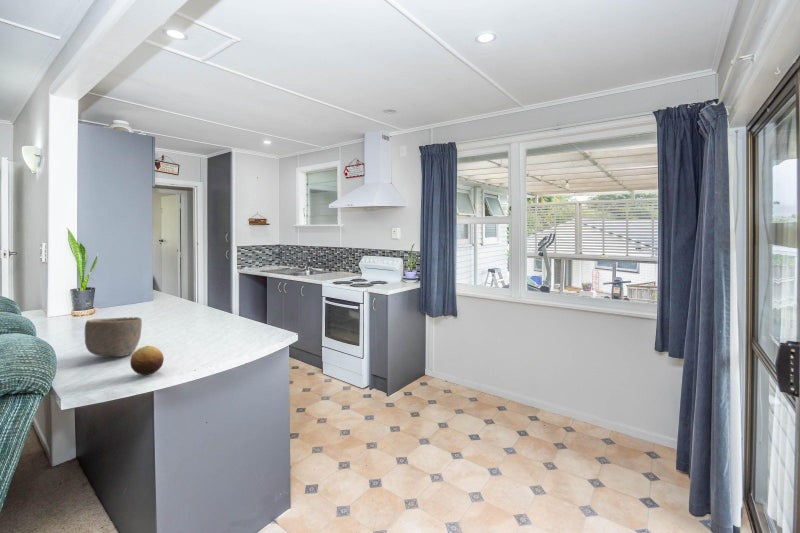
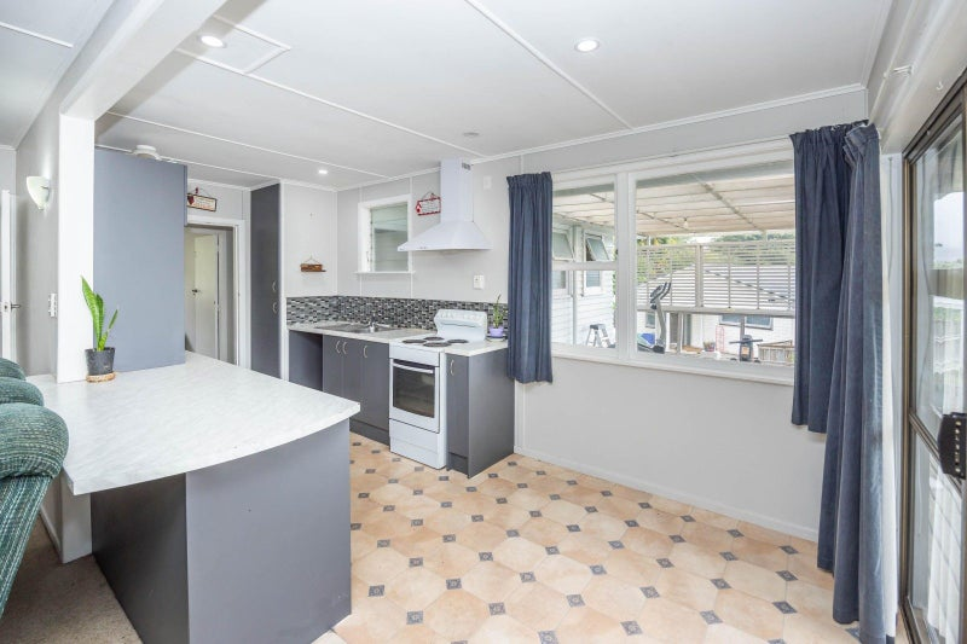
- fruit (147, 360)
- bowl (114, 337)
